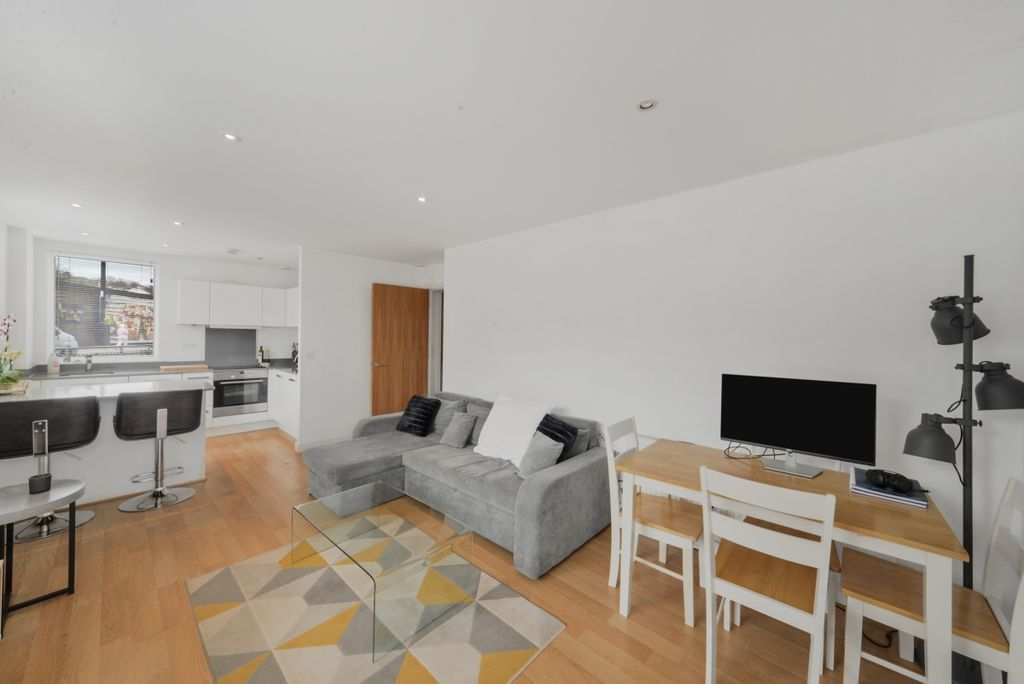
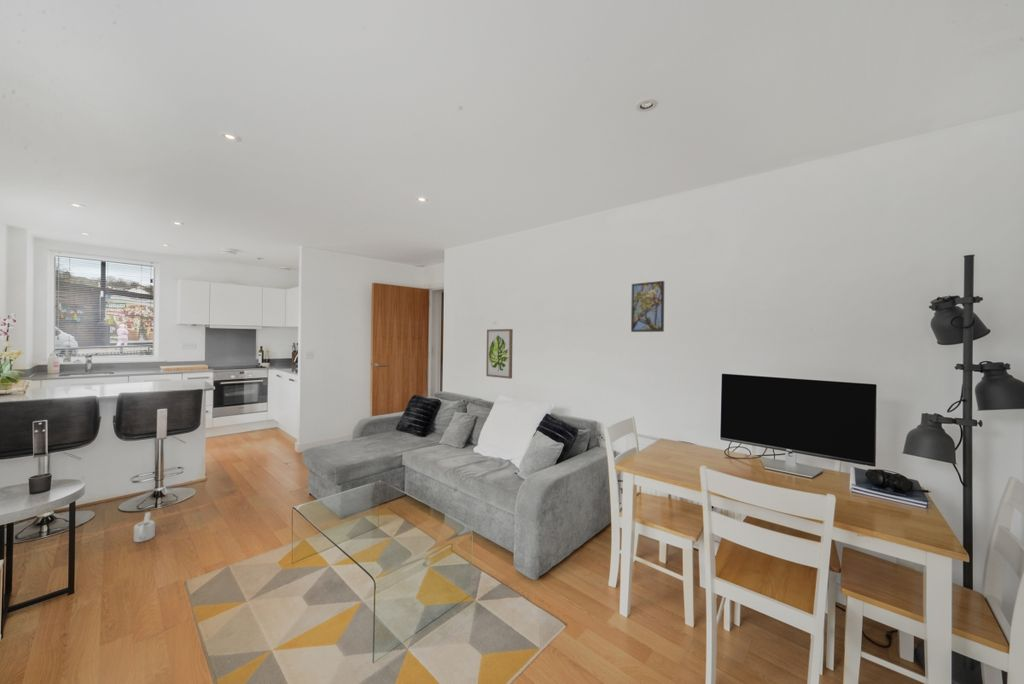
+ wall art (499, 353)
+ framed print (647, 307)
+ watering can (144, 527)
